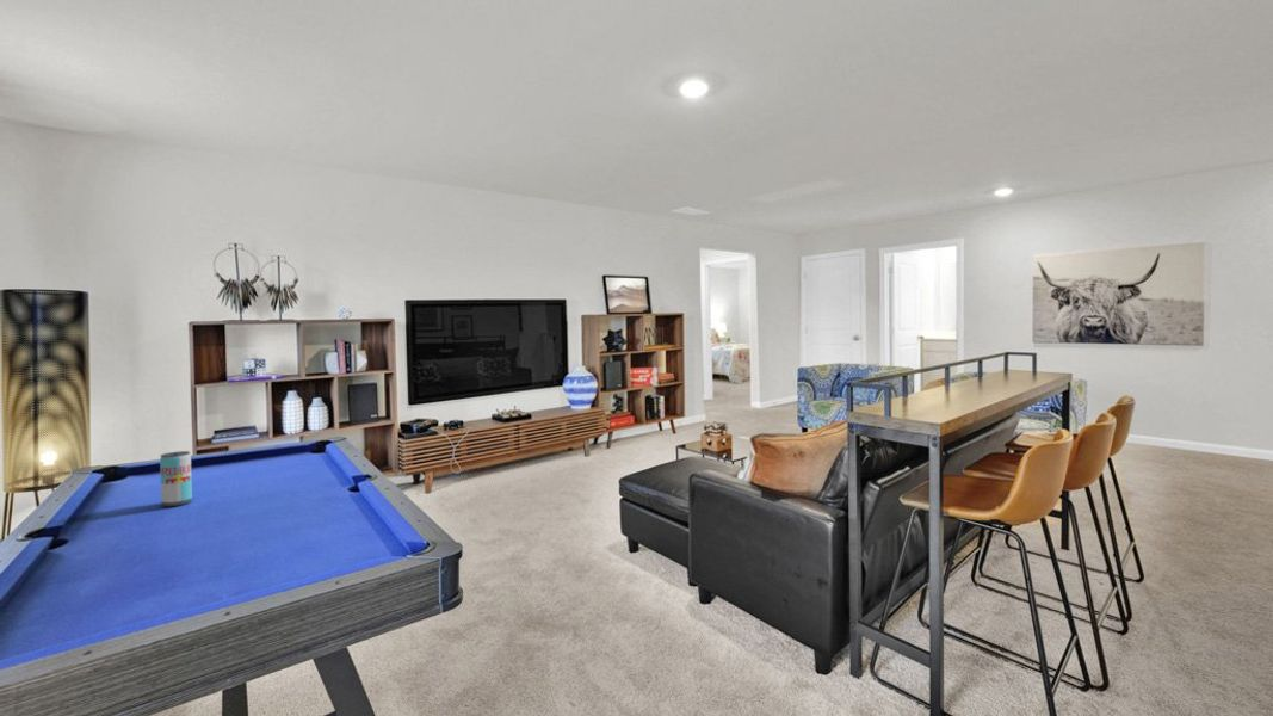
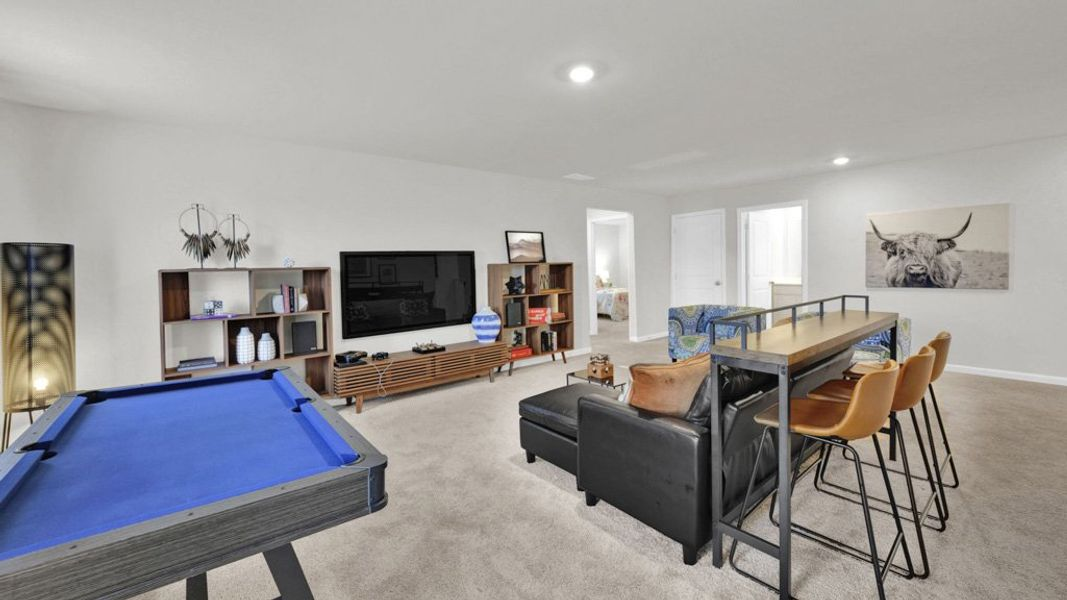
- beverage can (175, 477)
